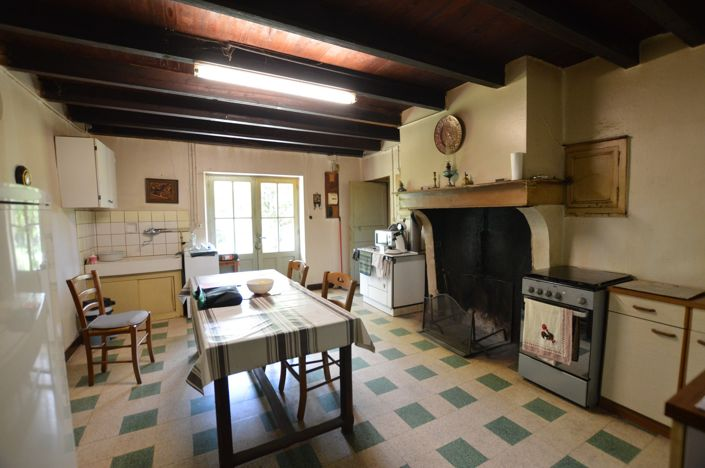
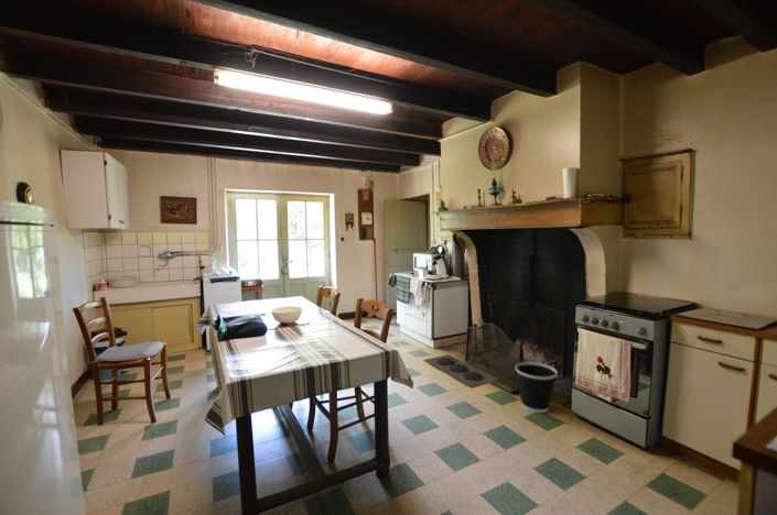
+ wastebasket (535, 387)
+ doormat (458, 366)
